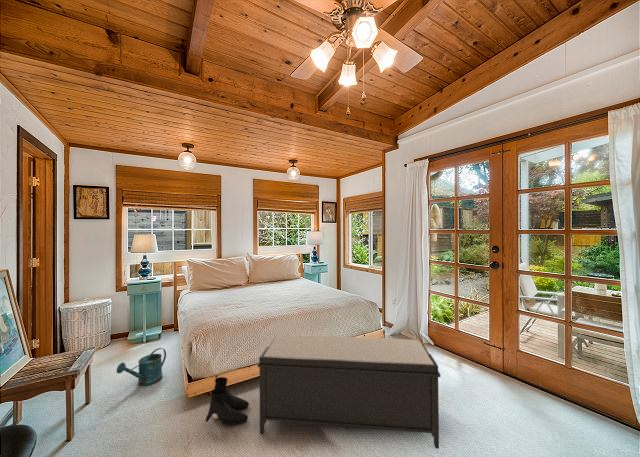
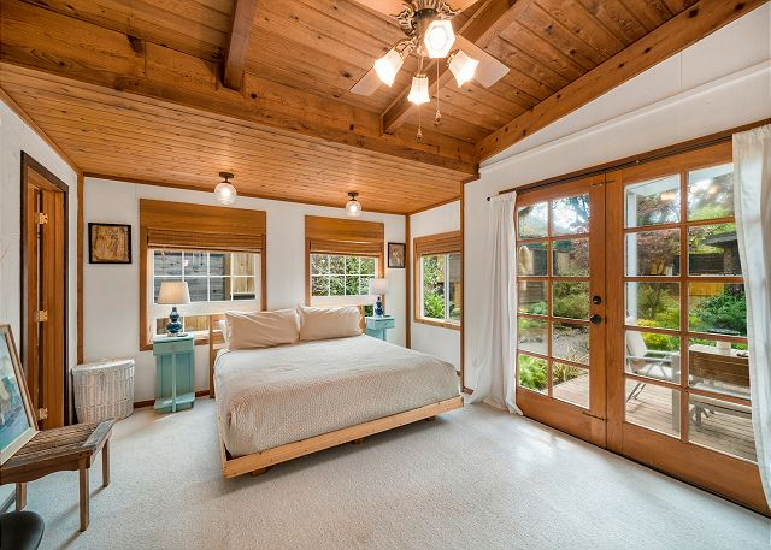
- bench (346, 383)
- watering can (143, 369)
- boots (228, 398)
